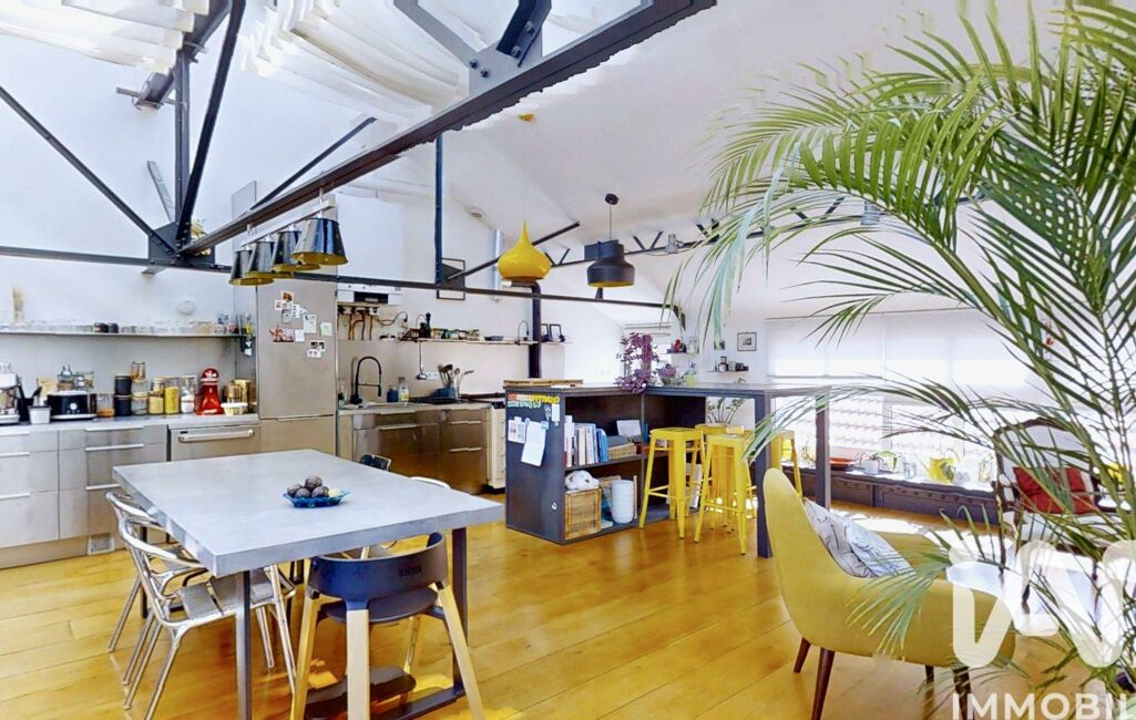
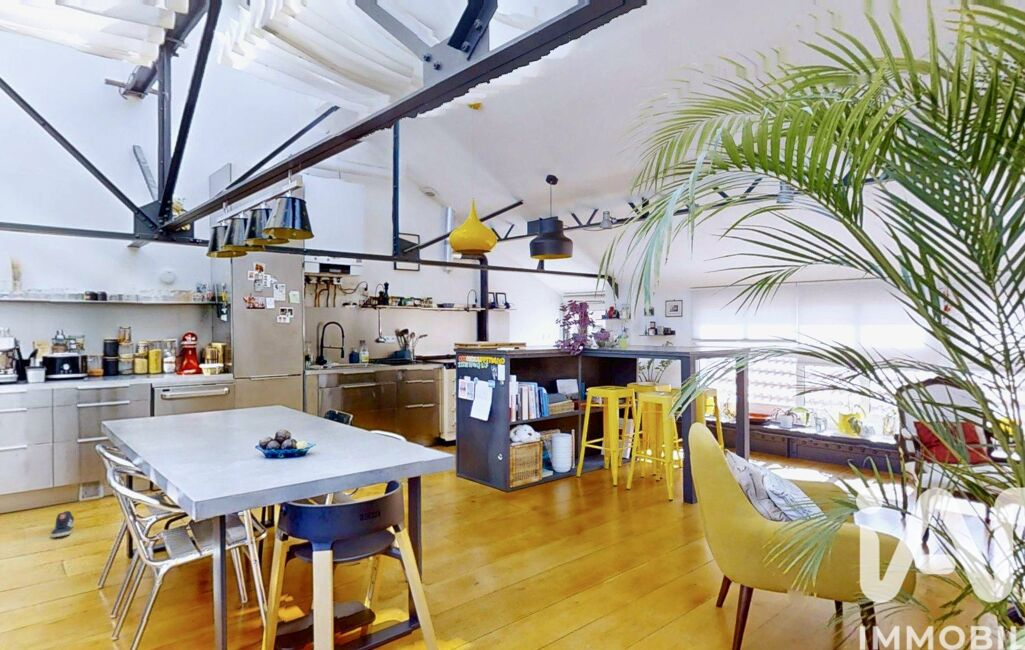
+ sneaker (62, 523)
